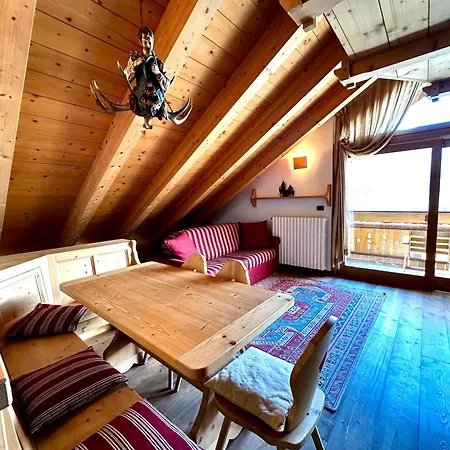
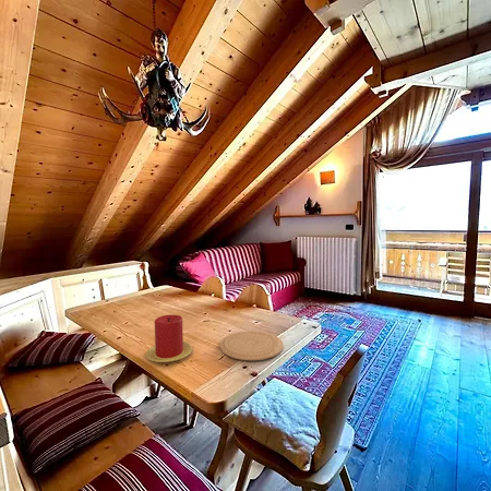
+ candle (169, 336)
+ plate (251, 343)
